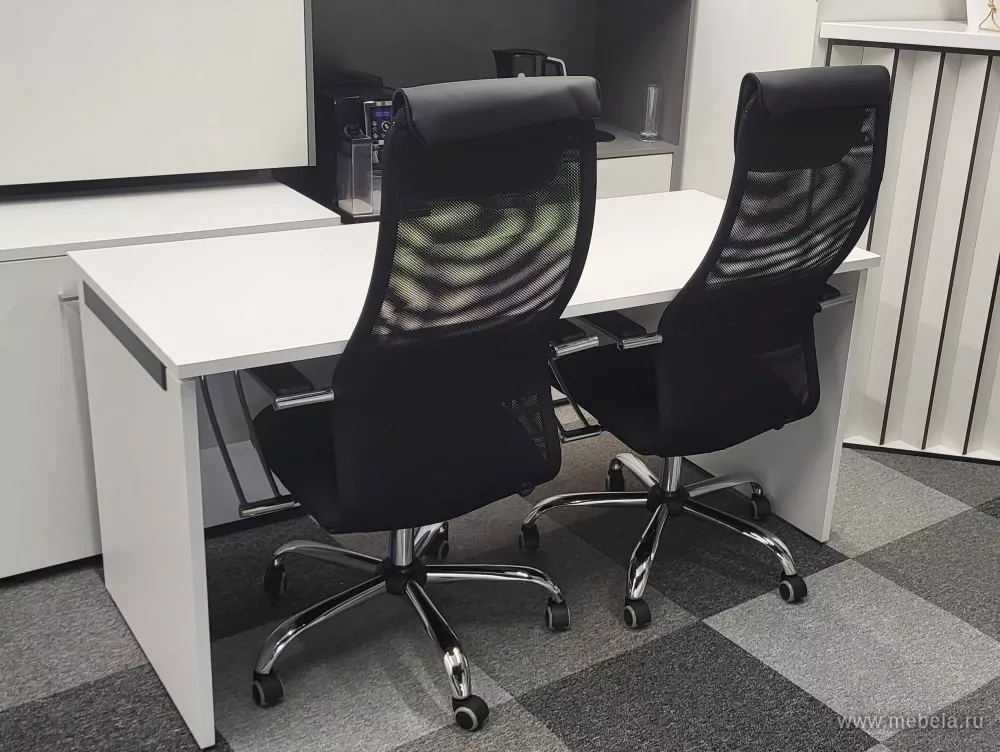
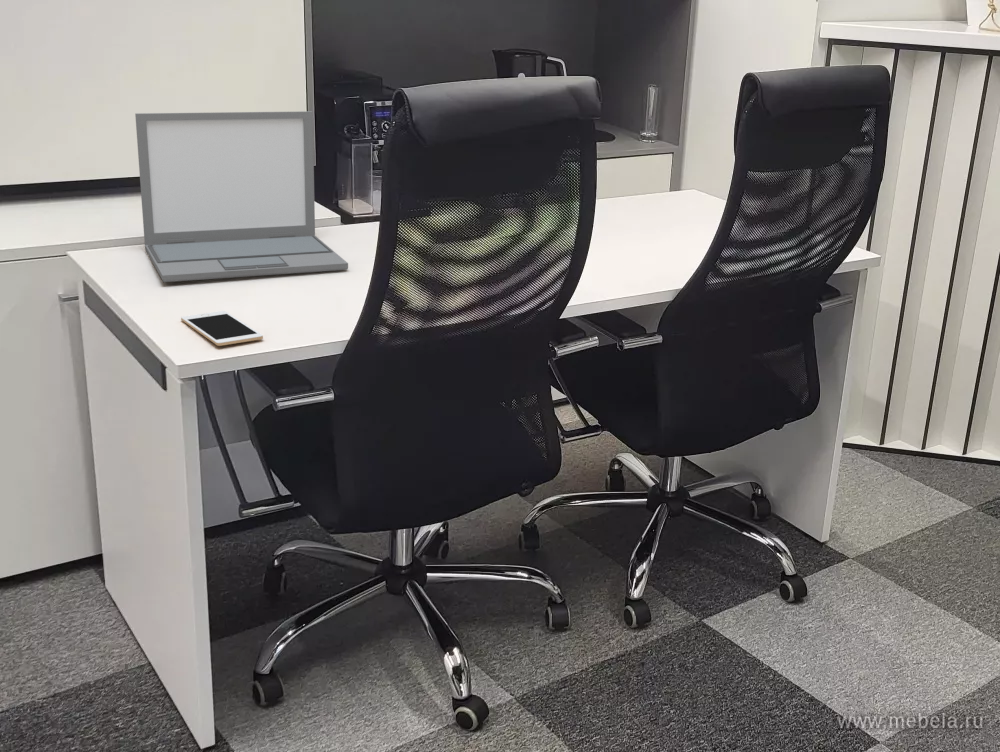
+ cell phone (221, 327)
+ laptop (241, 191)
